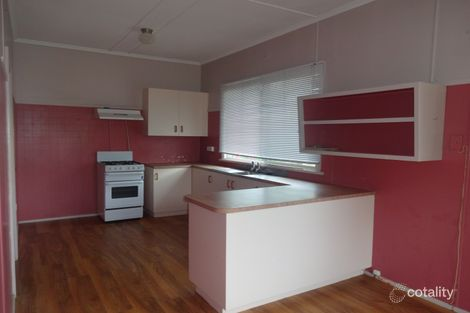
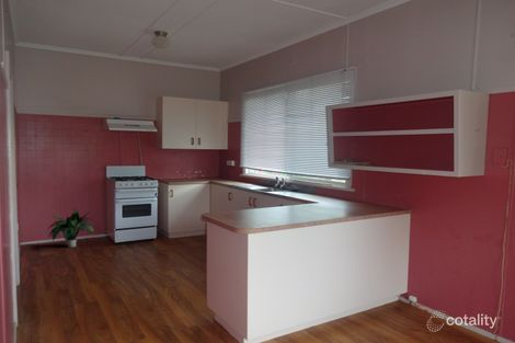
+ potted plant (73, 227)
